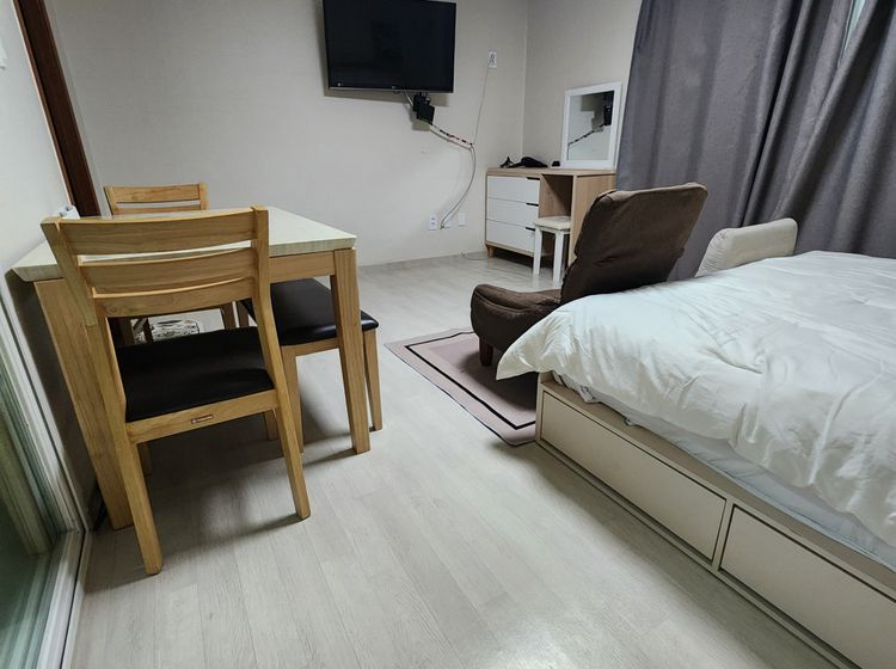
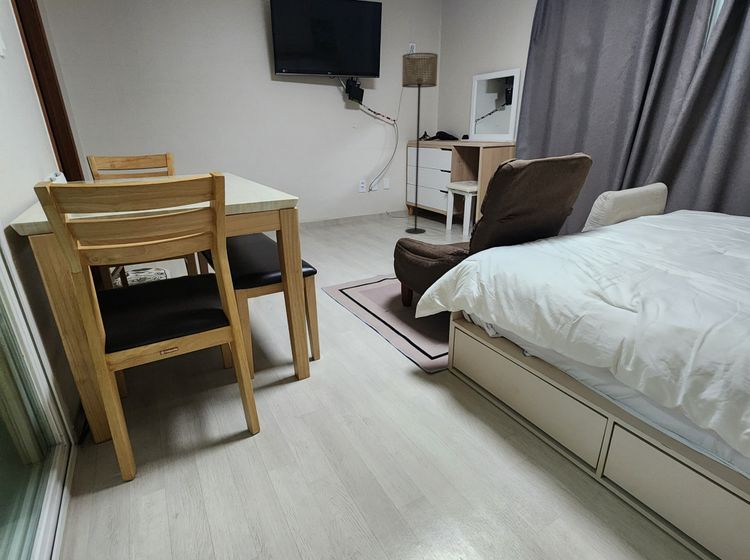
+ floor lamp (417, 149)
